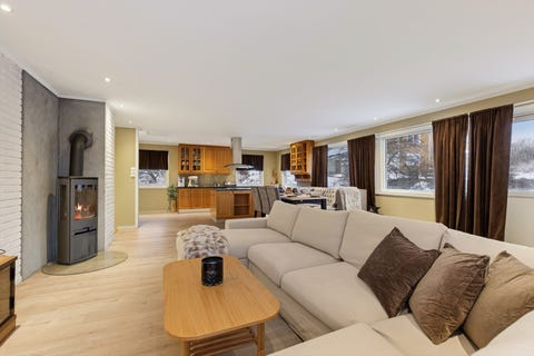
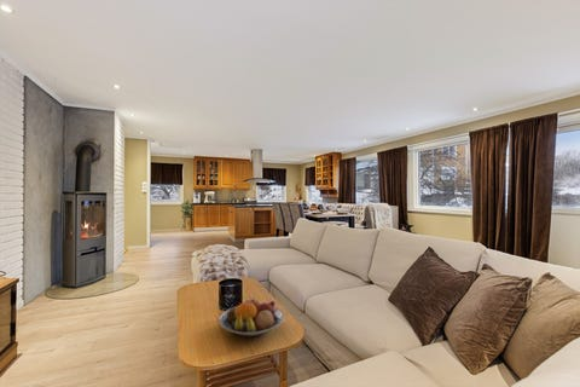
+ fruit bowl (251, 313)
